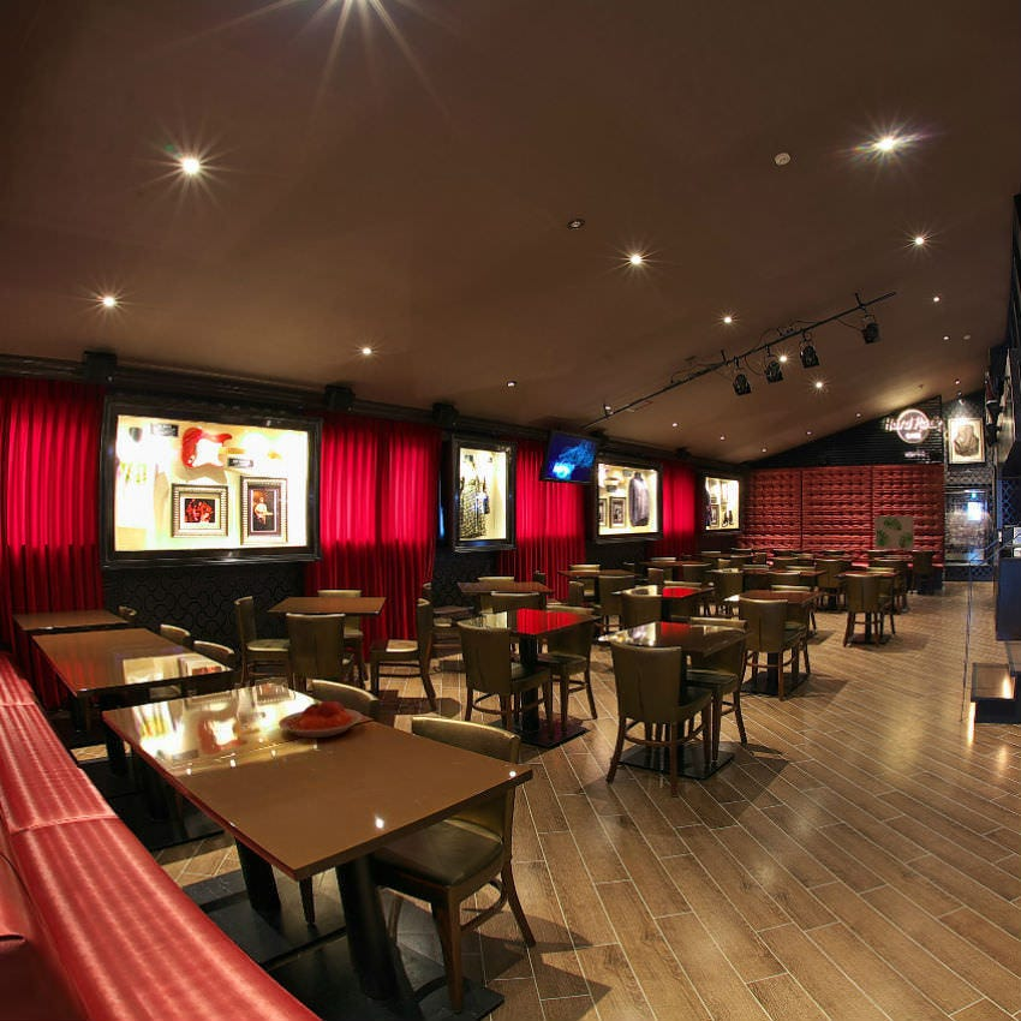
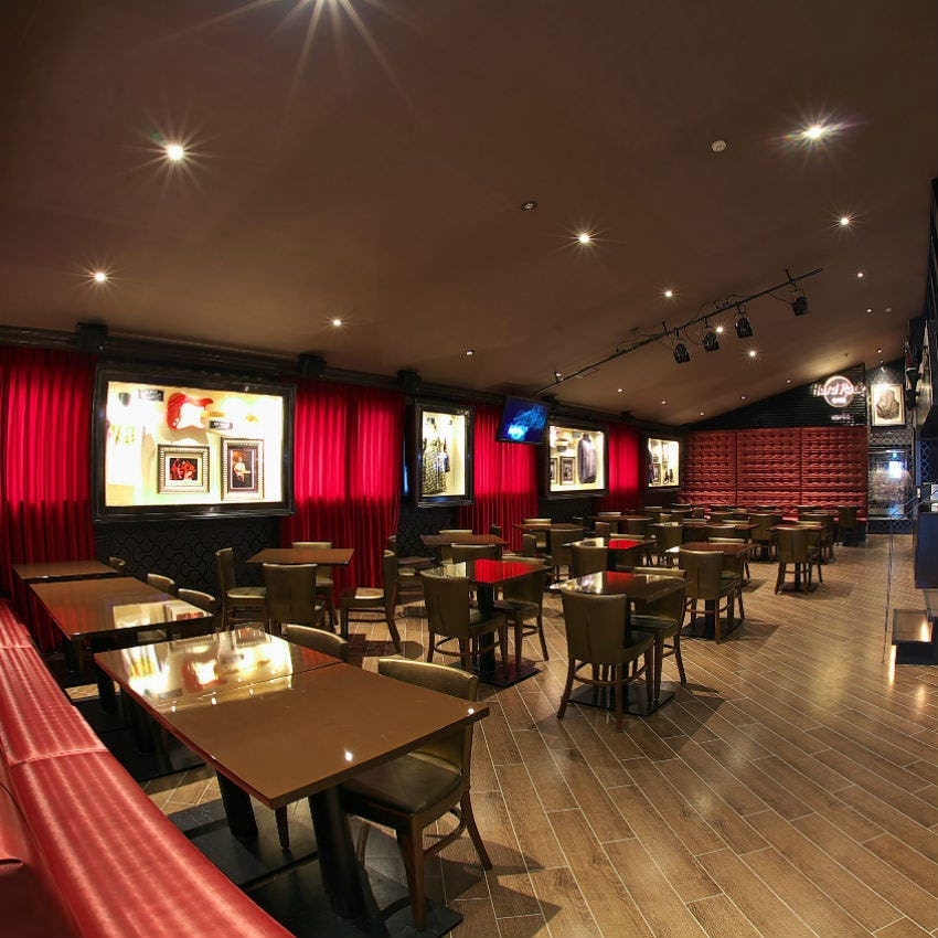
- wall art (894, 532)
- plate (321, 713)
